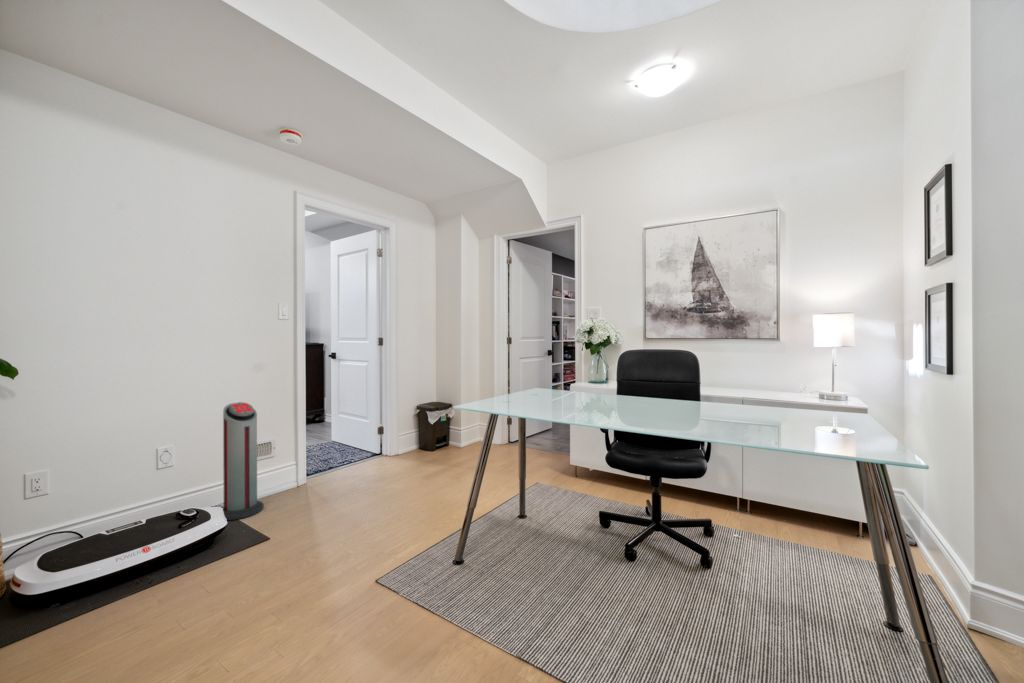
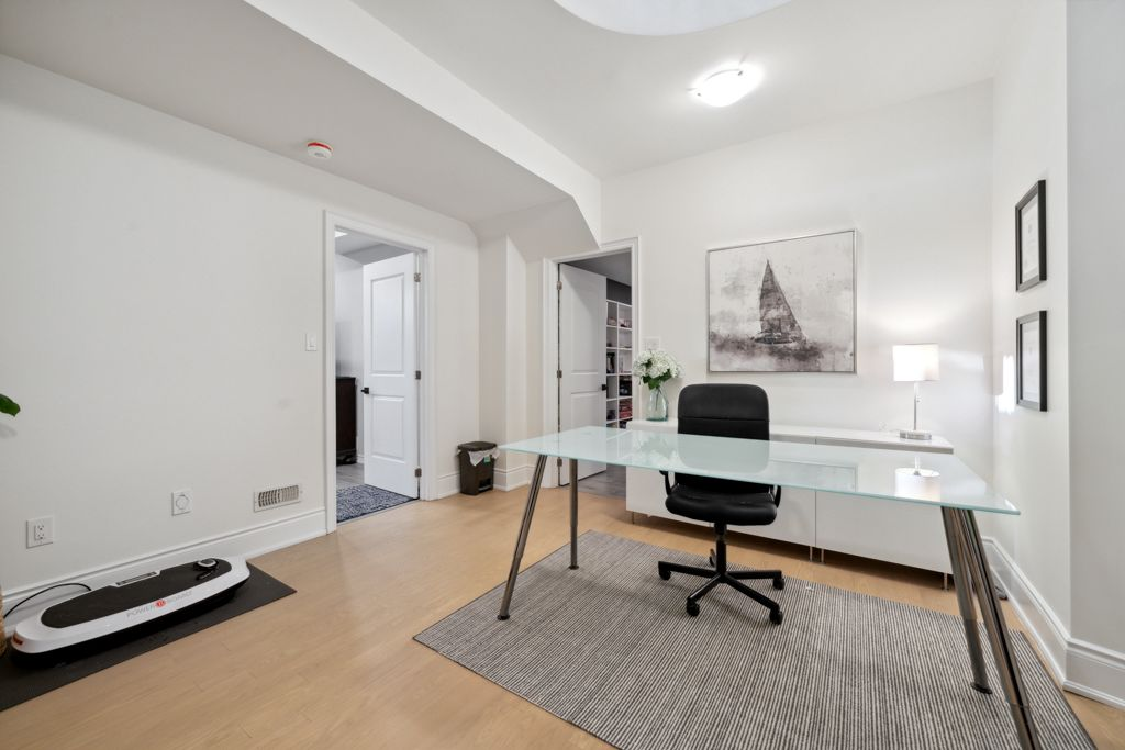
- air purifier (240, 457)
